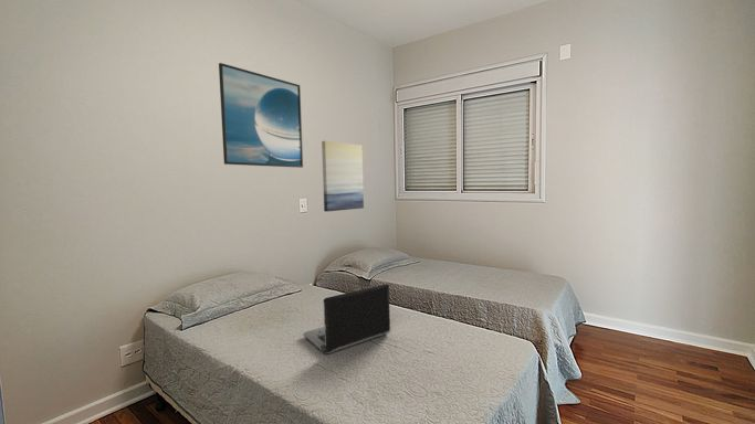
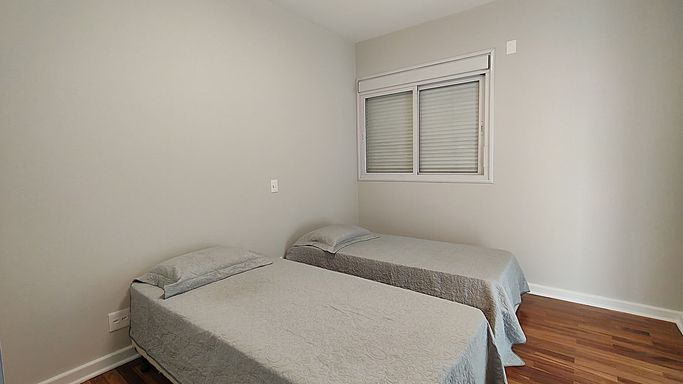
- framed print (265, 120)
- wall art (344, 177)
- laptop computer (345, 310)
